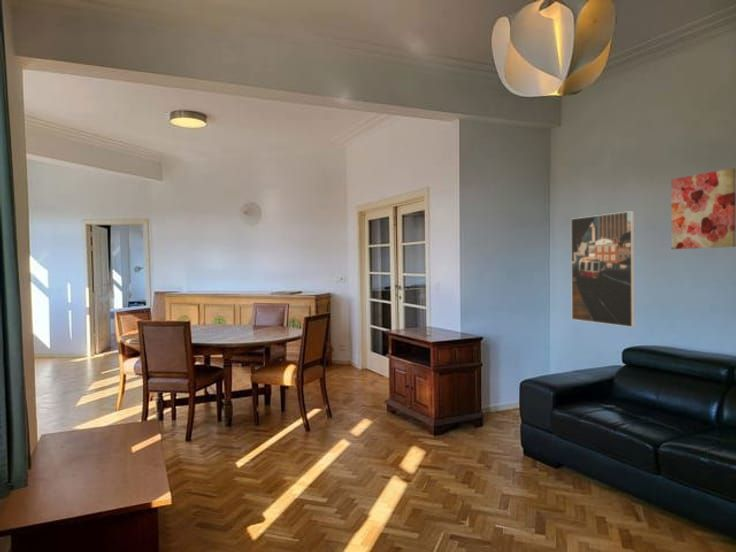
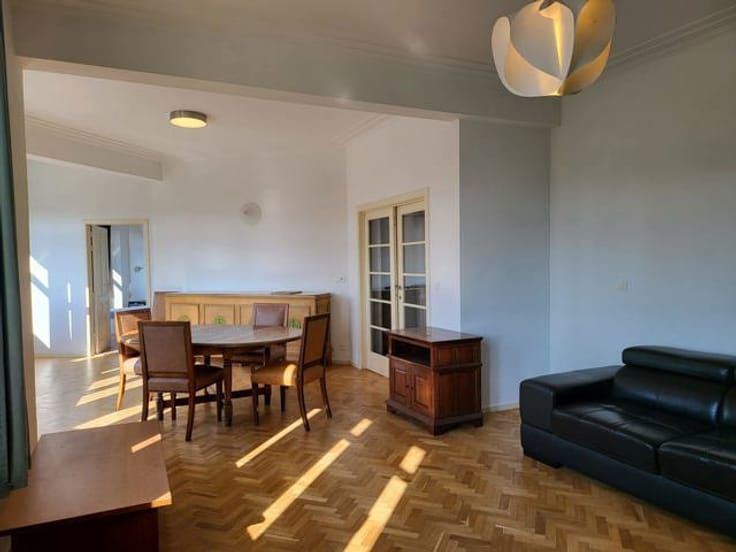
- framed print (600, 269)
- wall art (701, 211)
